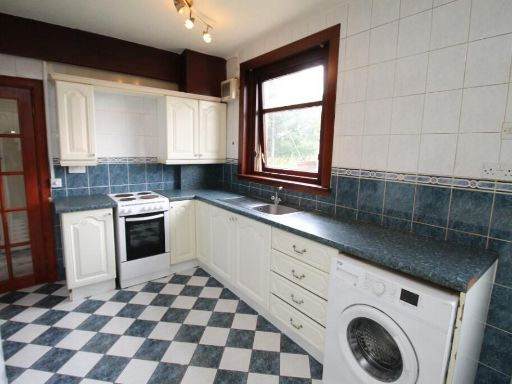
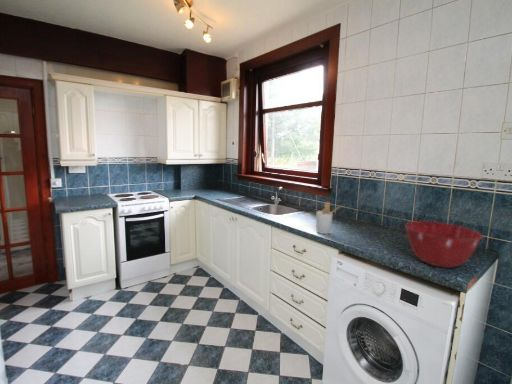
+ utensil holder (328, 218)
+ mixing bowl (439, 245)
